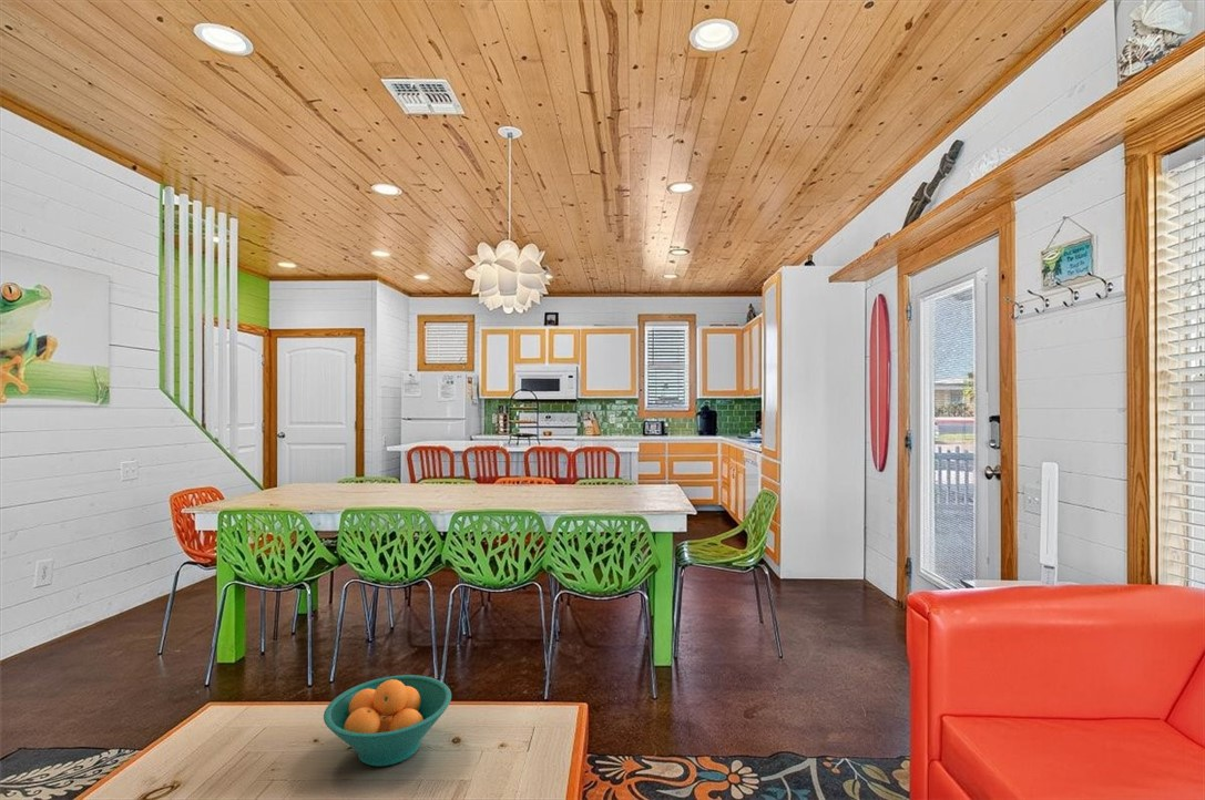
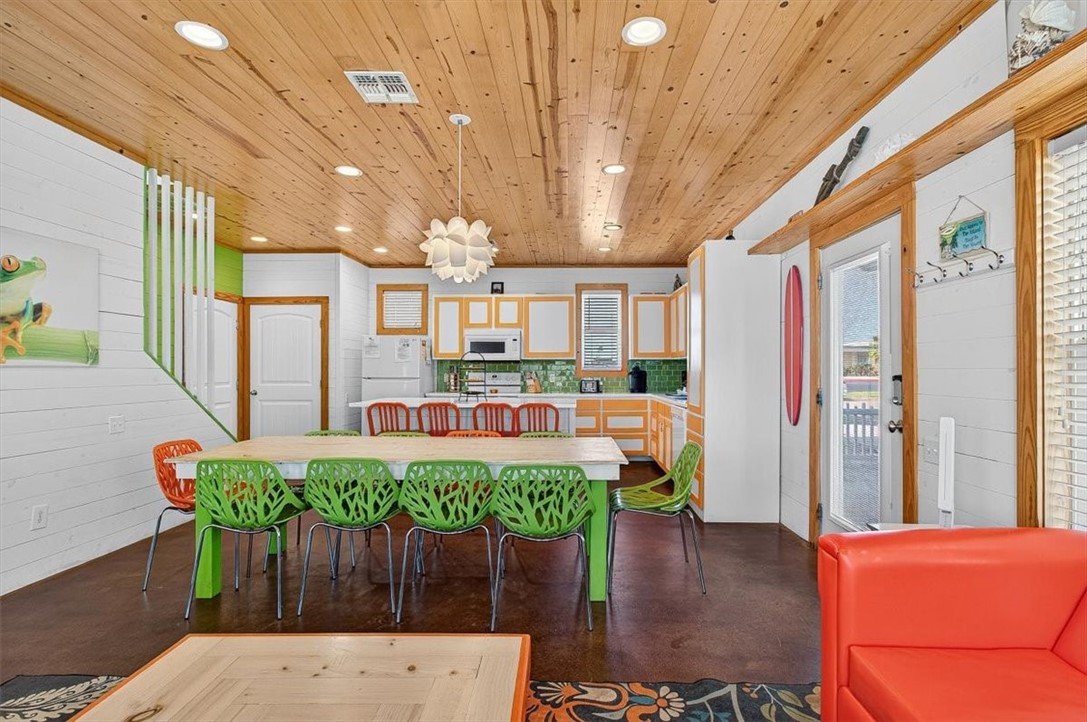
- fruit bowl (389, 715)
